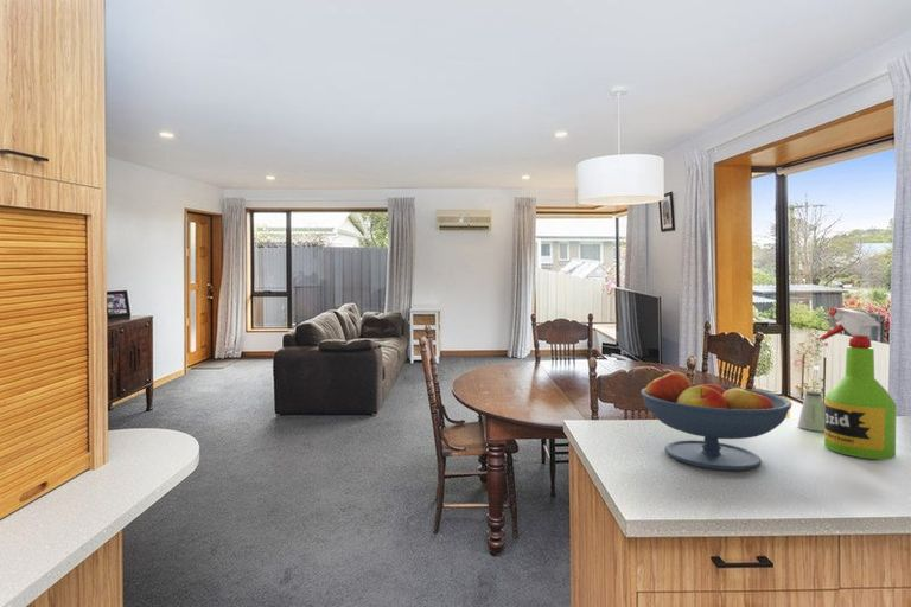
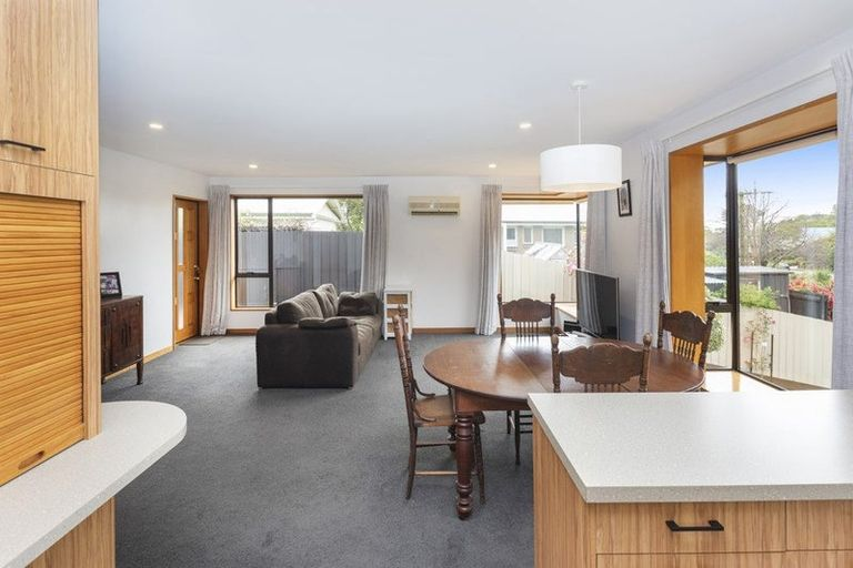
- saltshaker (813, 409)
- spray bottle (851, 377)
- fruit bowl (711, 415)
